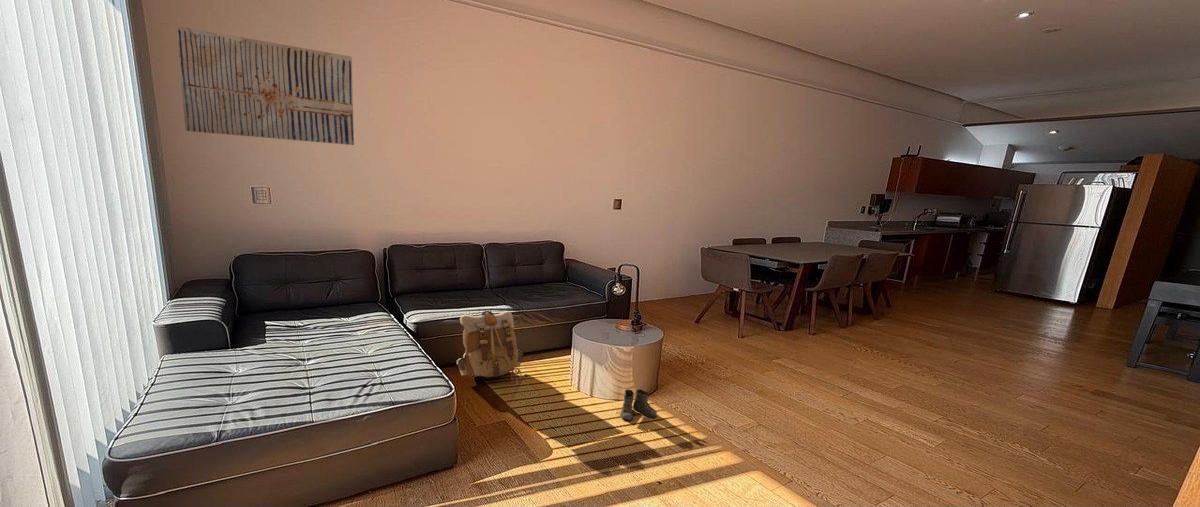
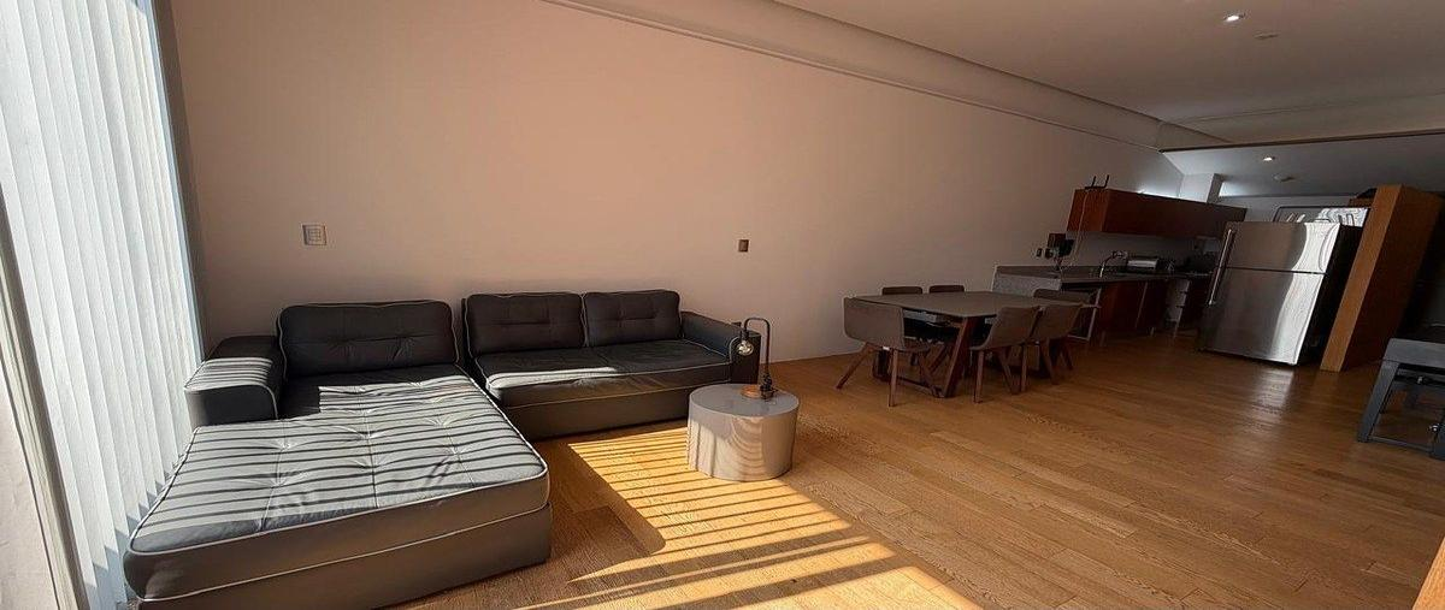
- wall art (274, 91)
- boots (636, 404)
- backpack (490, 345)
